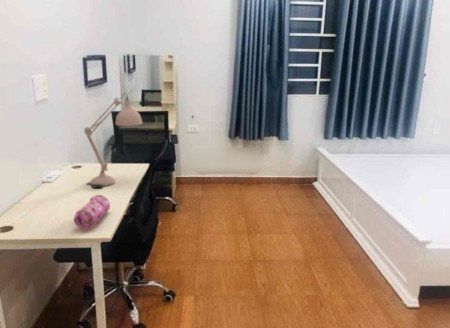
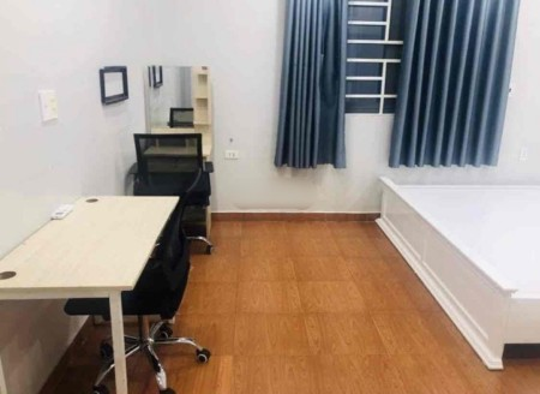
- desk lamp (118, 125)
- pencil case (92, 211)
